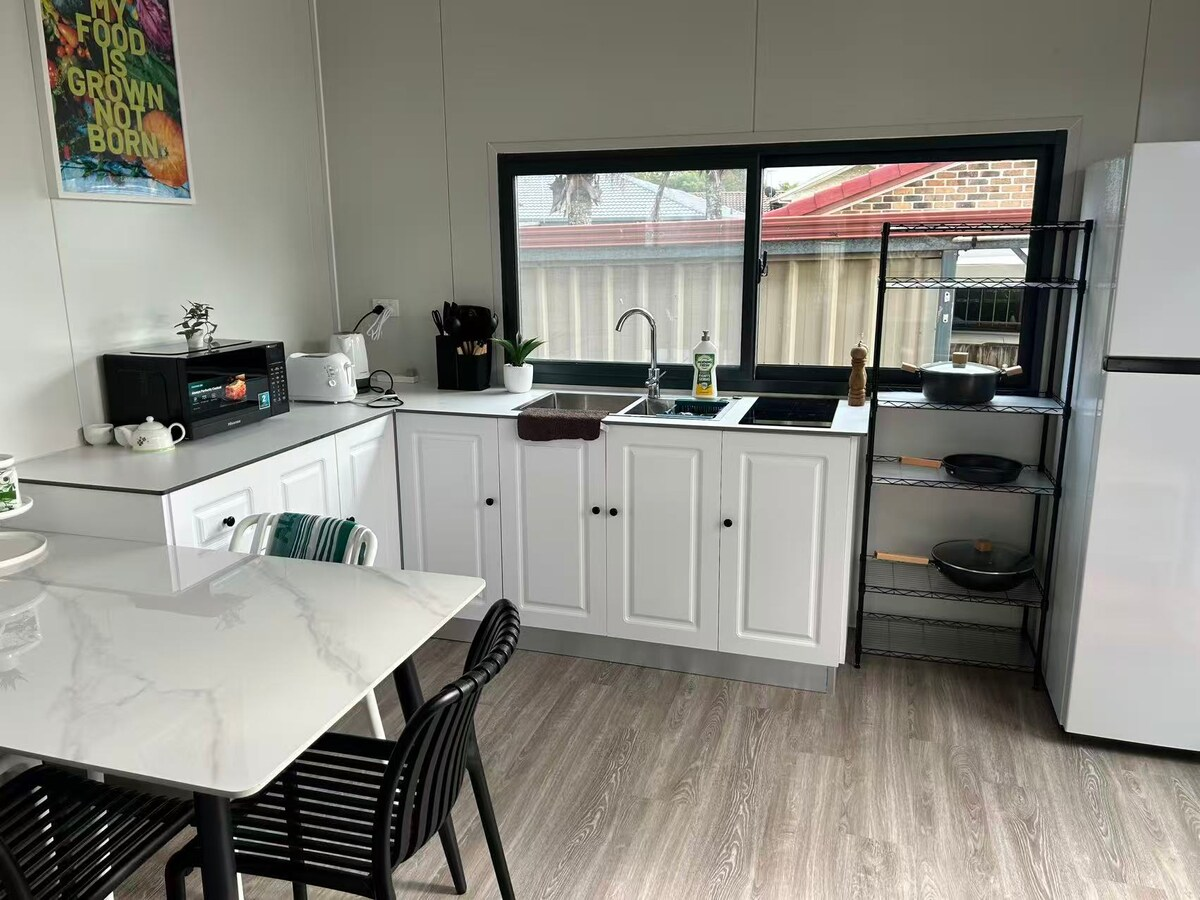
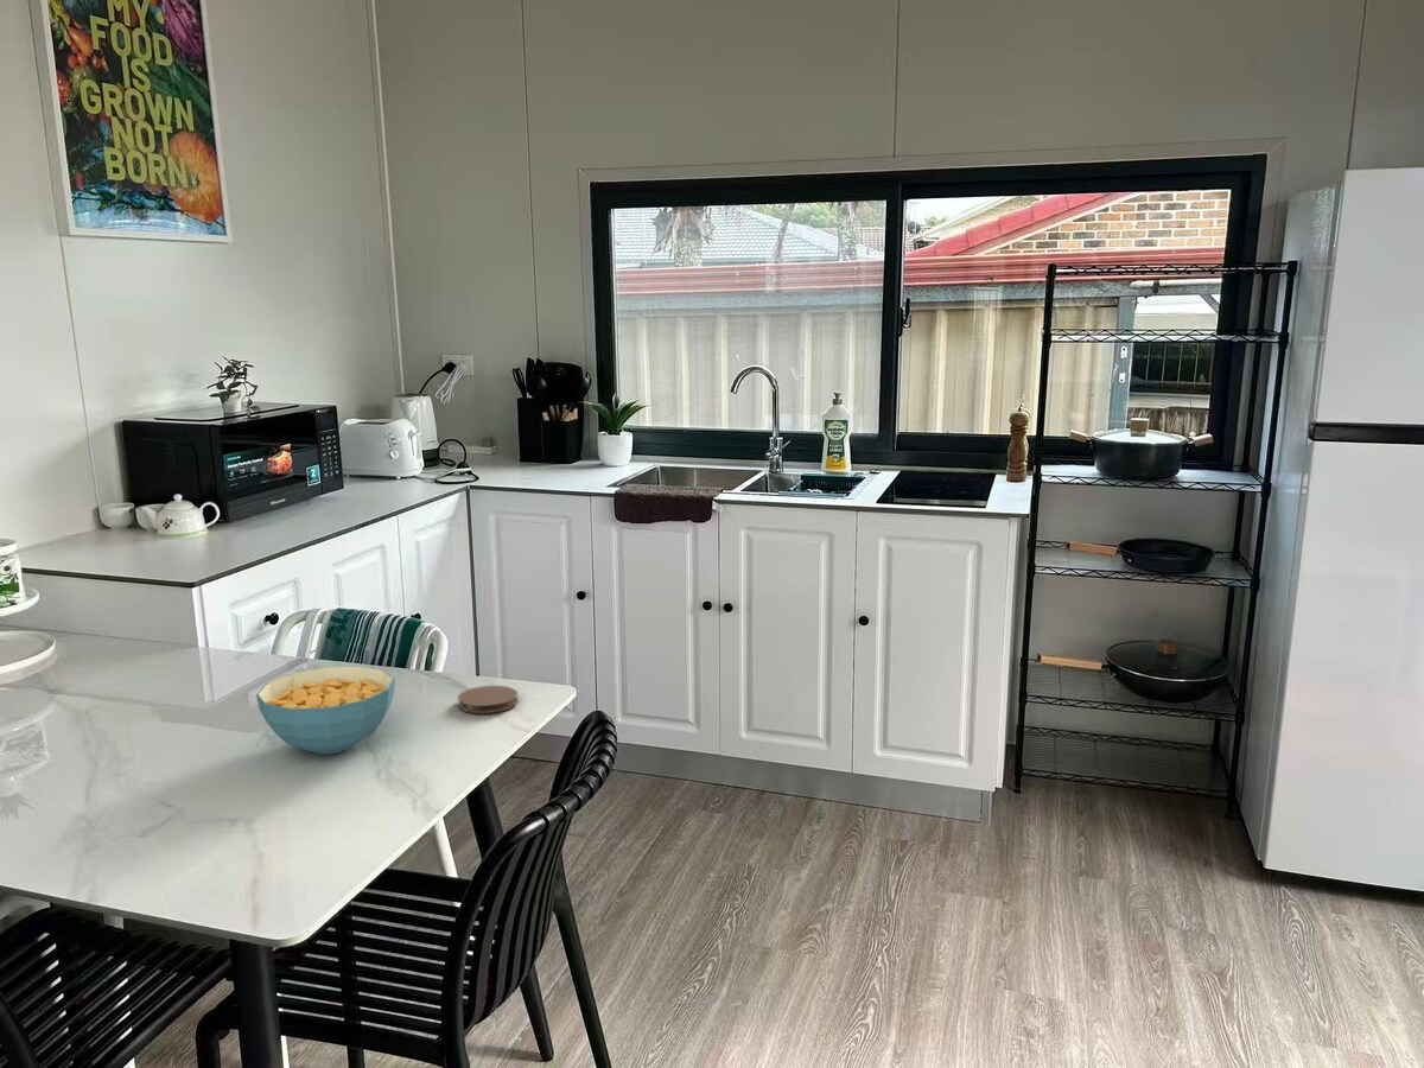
+ cereal bowl (329, 716)
+ coaster (488, 699)
